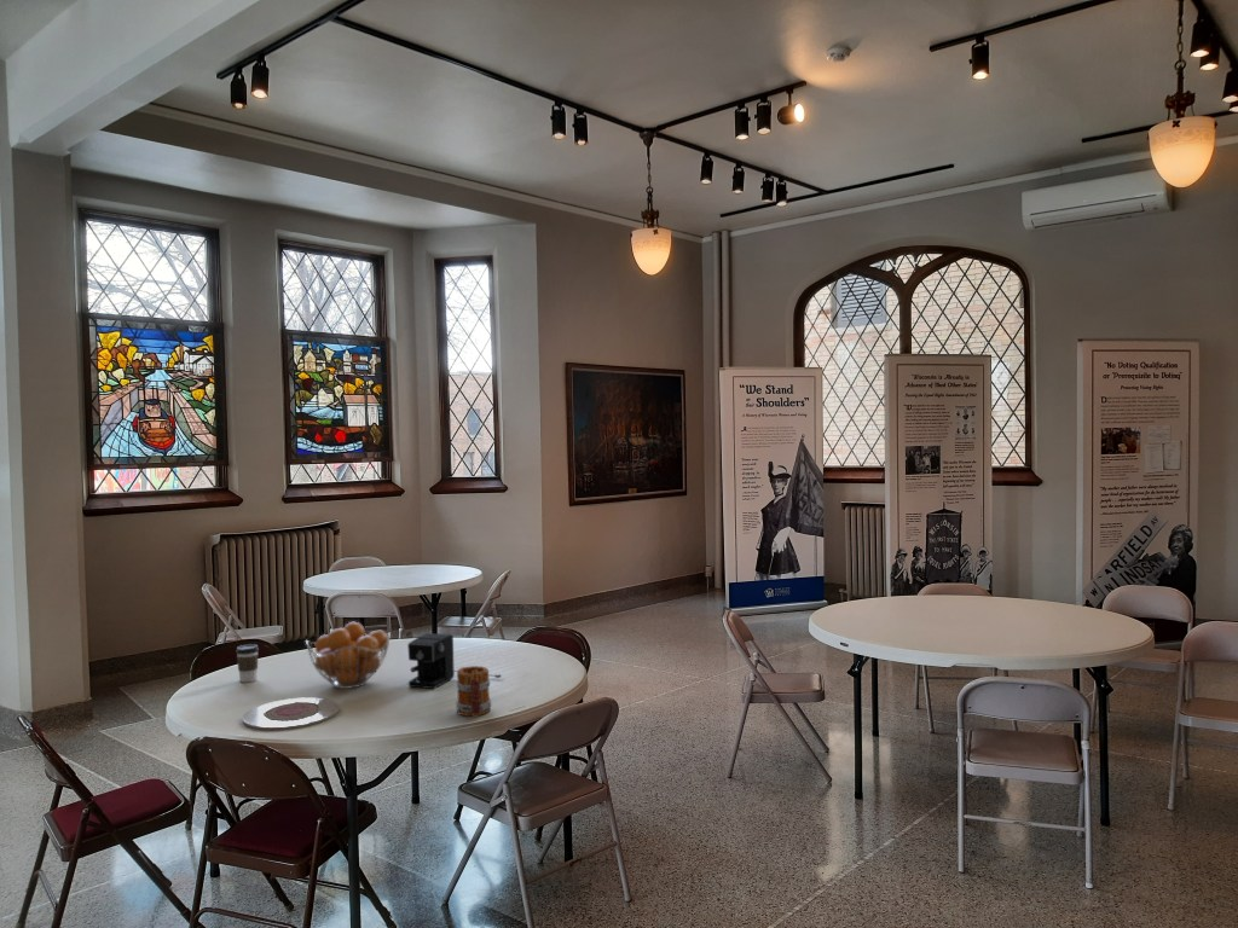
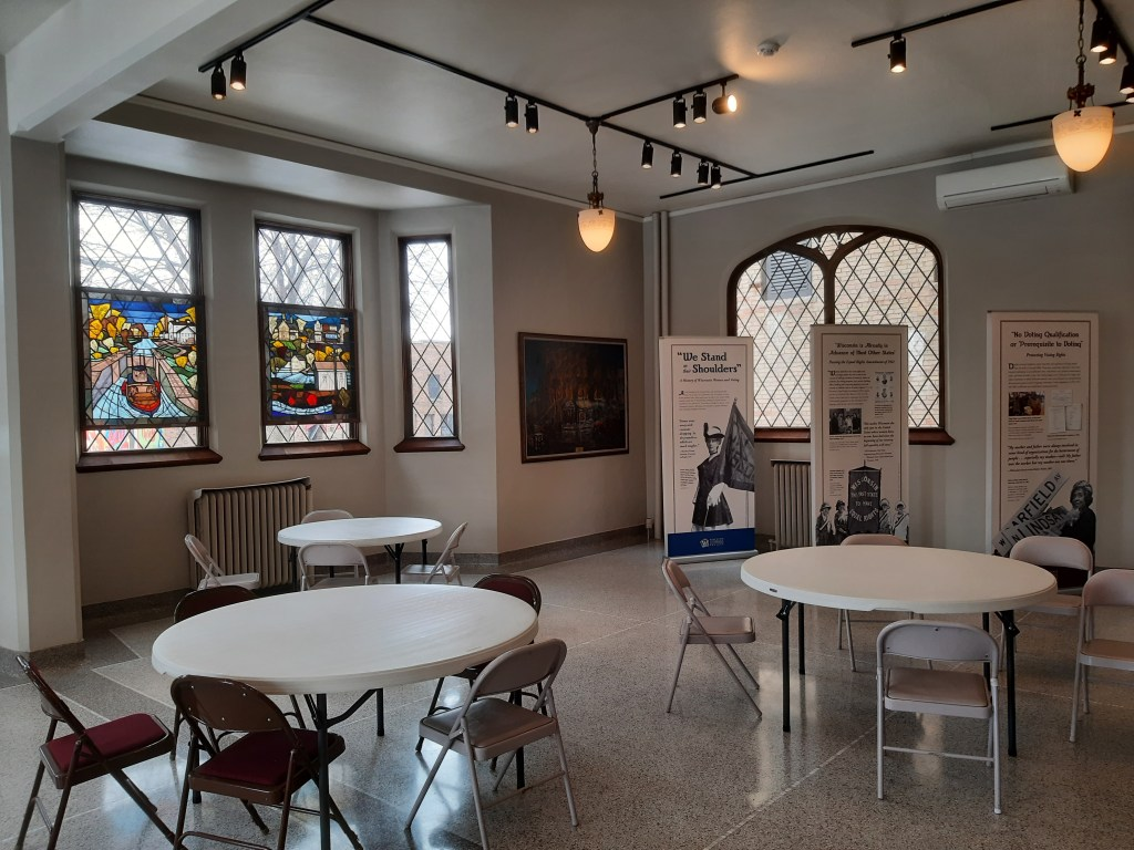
- coffee cup (248, 663)
- coffee maker (452, 660)
- mug (474, 689)
- fruit basket (348, 654)
- plate (291, 712)
